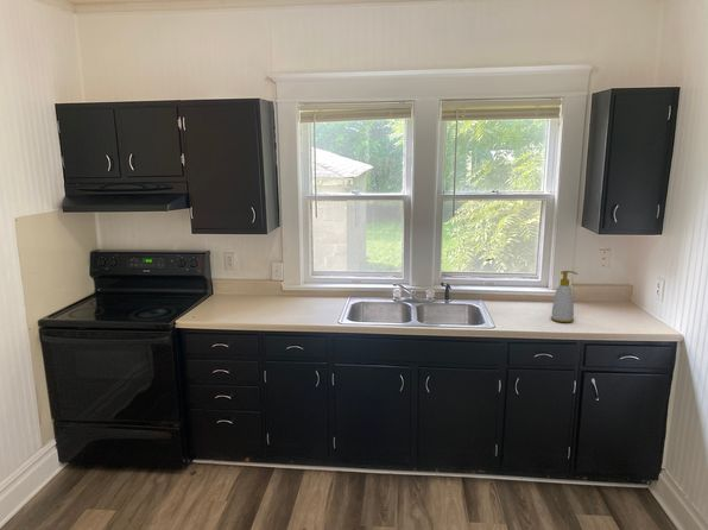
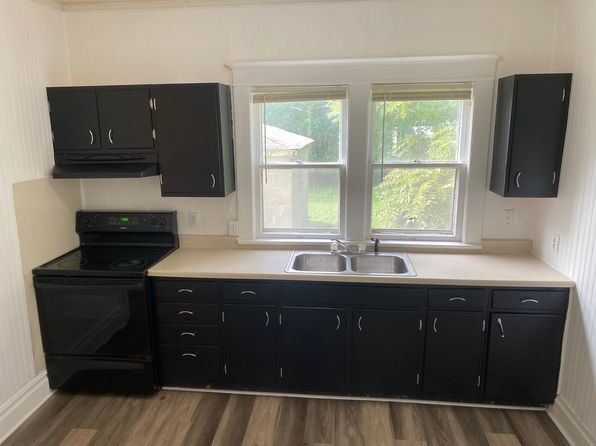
- soap bottle (563, 295)
